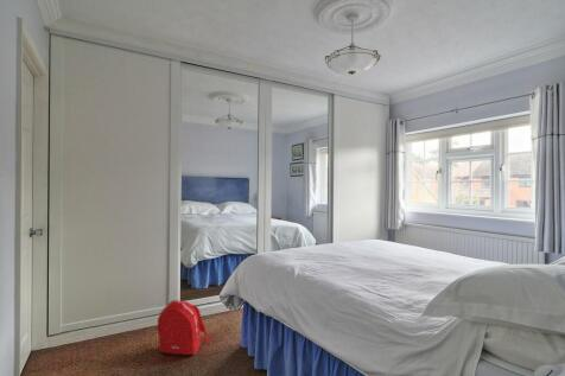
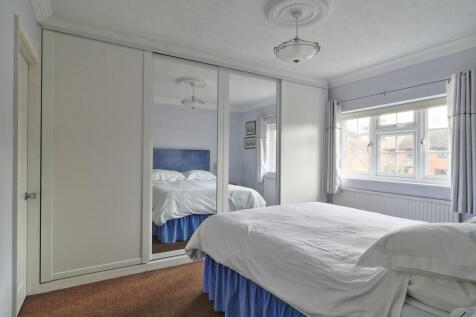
- backpack (180, 323)
